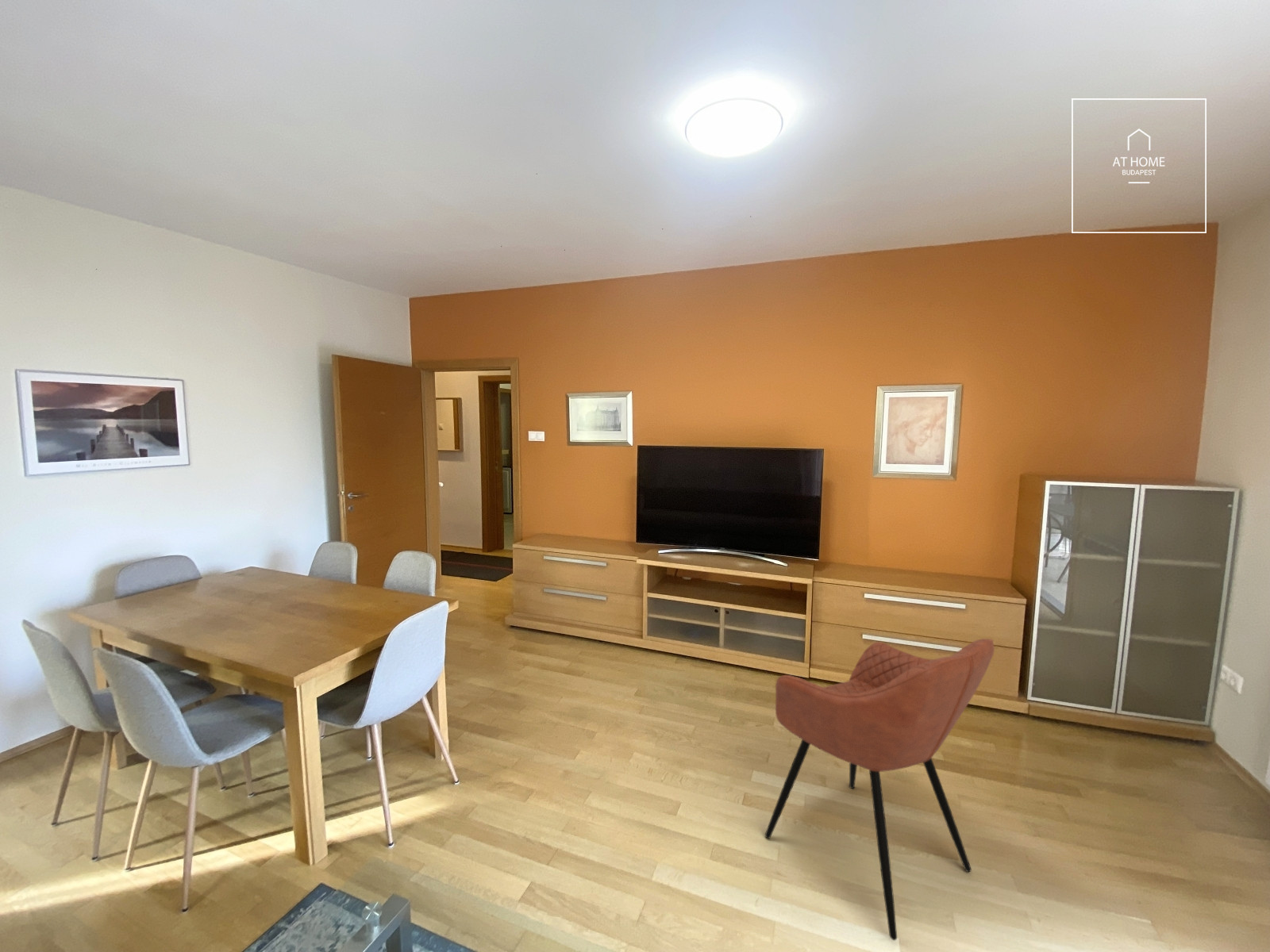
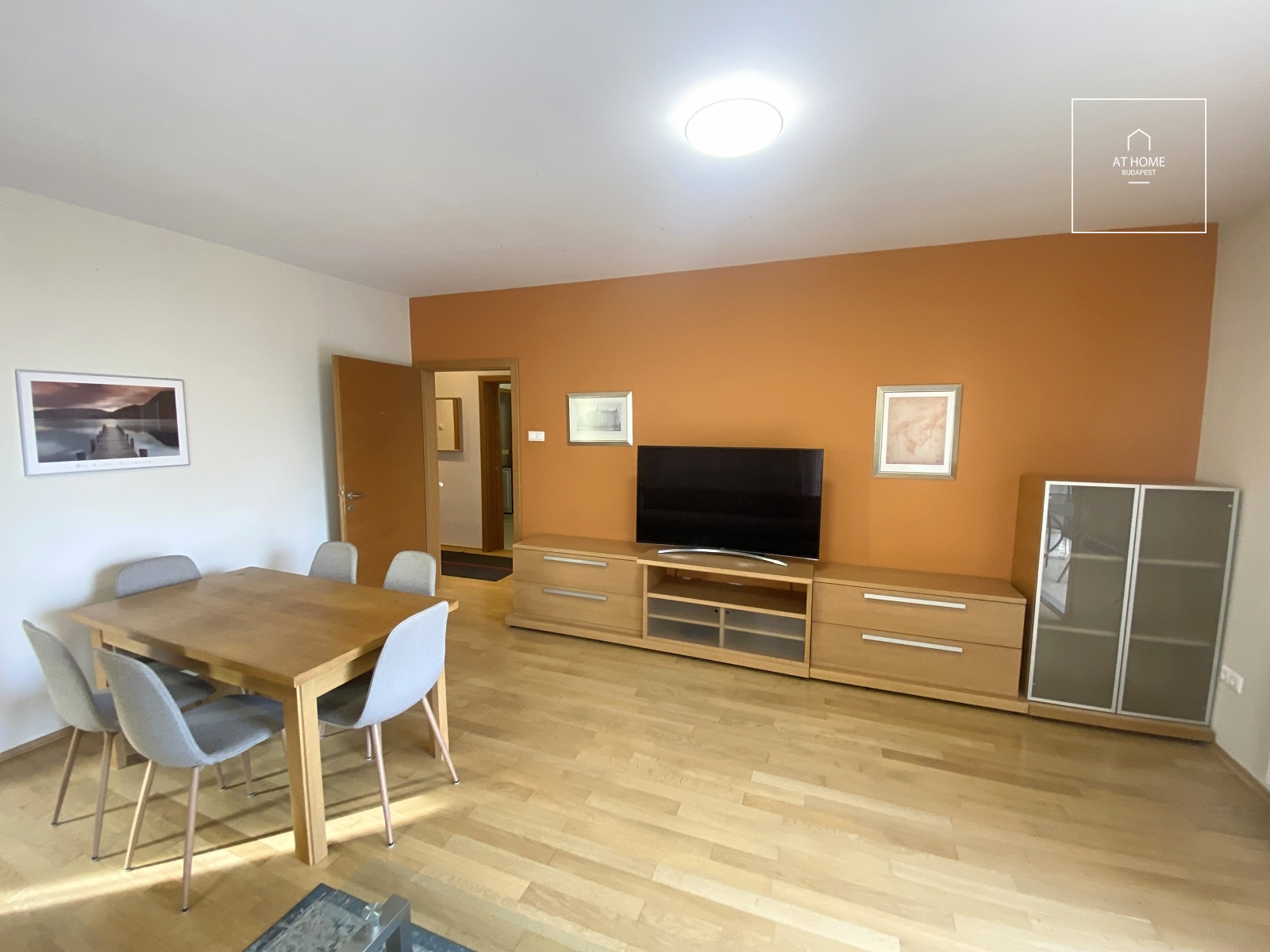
- armchair (876, 740)
